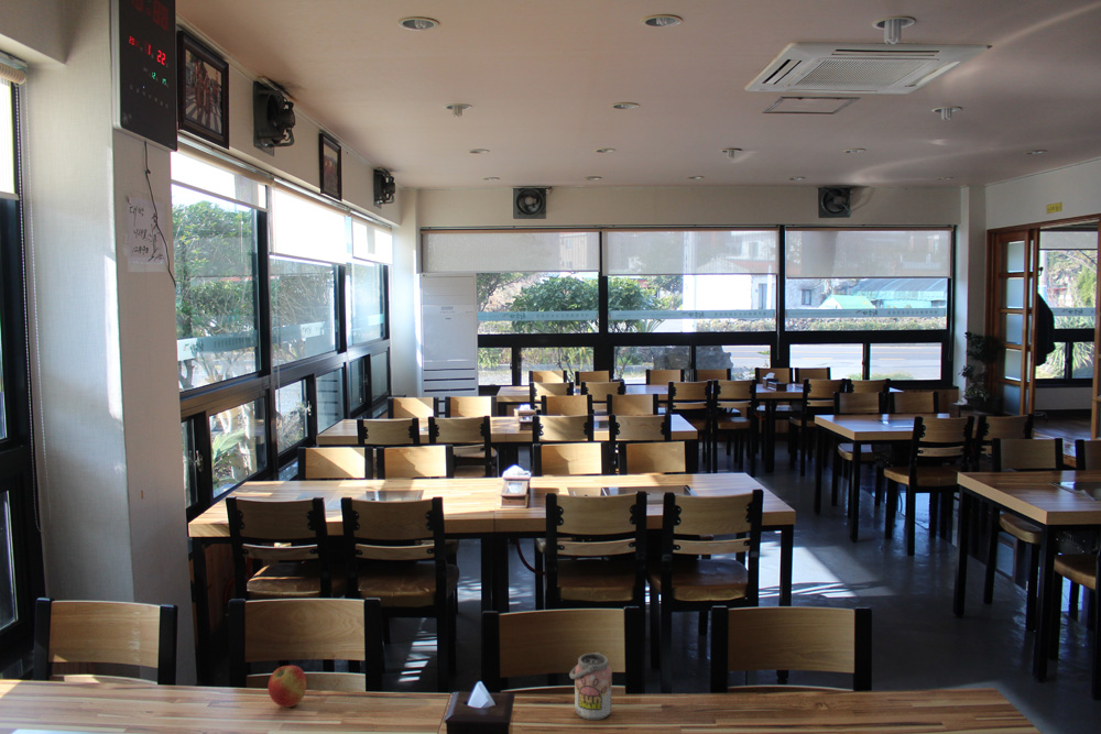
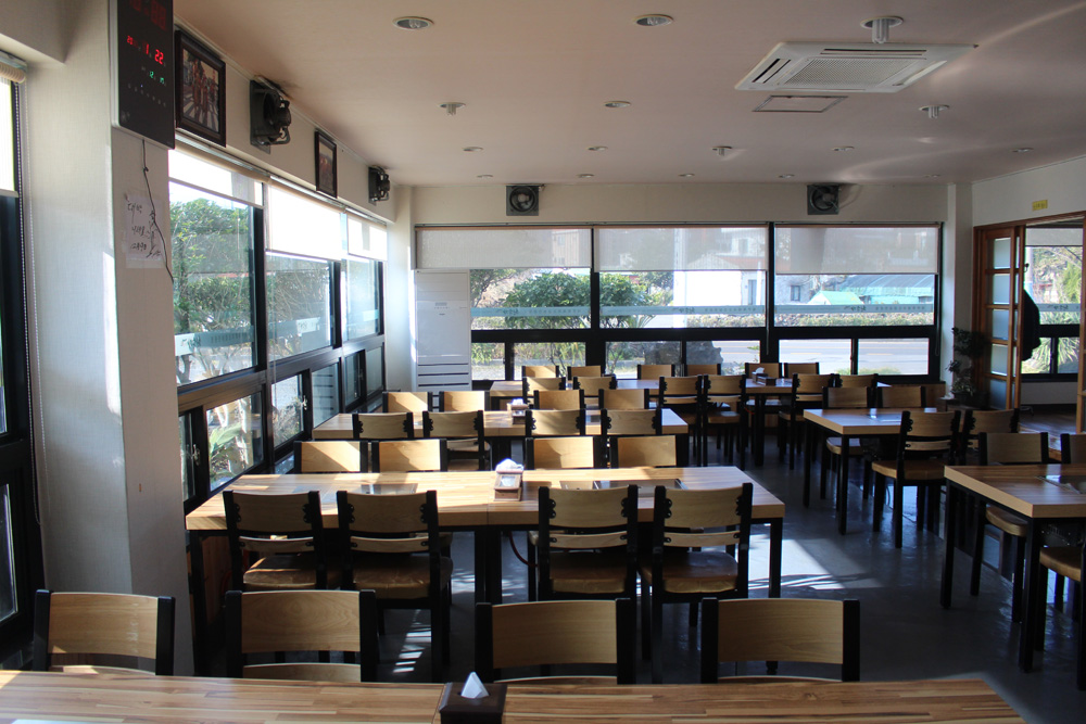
- apple (287, 683)
- beverage can (590, 684)
